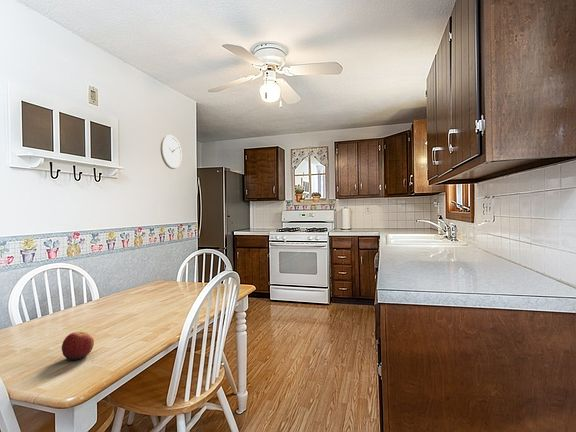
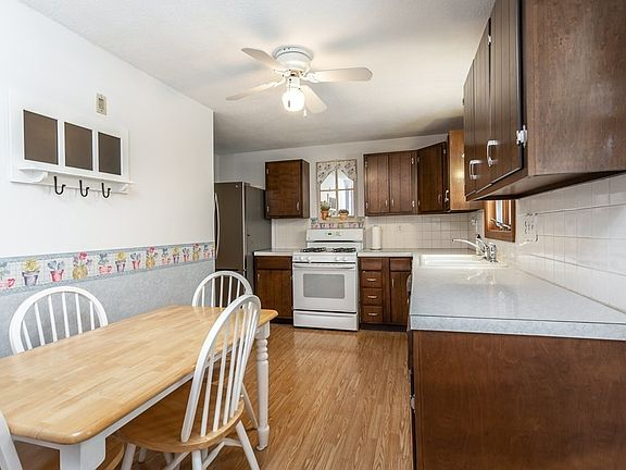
- wall clock (172, 152)
- apple (78, 344)
